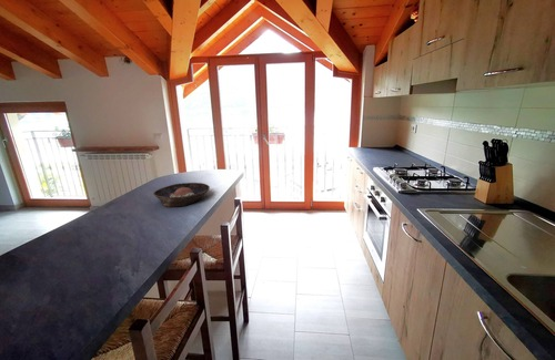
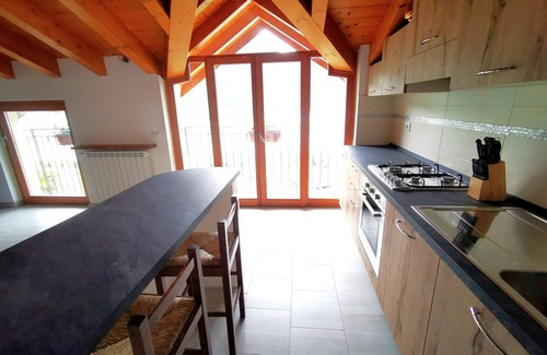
- bowl (182, 194)
